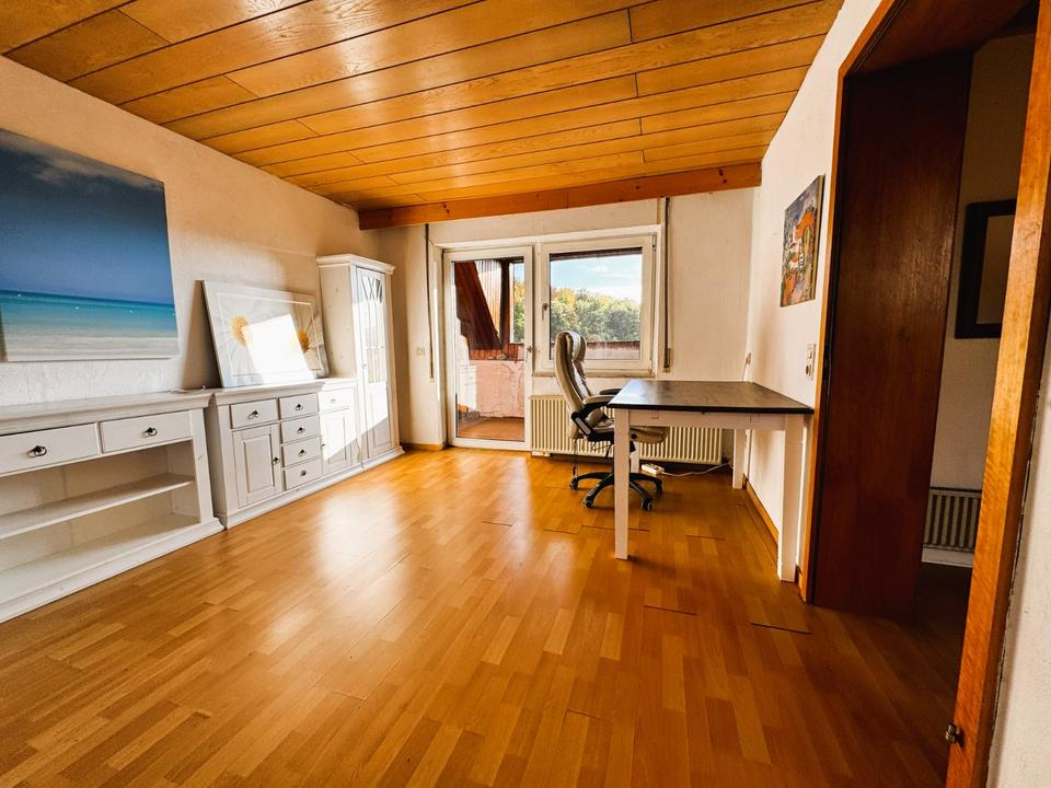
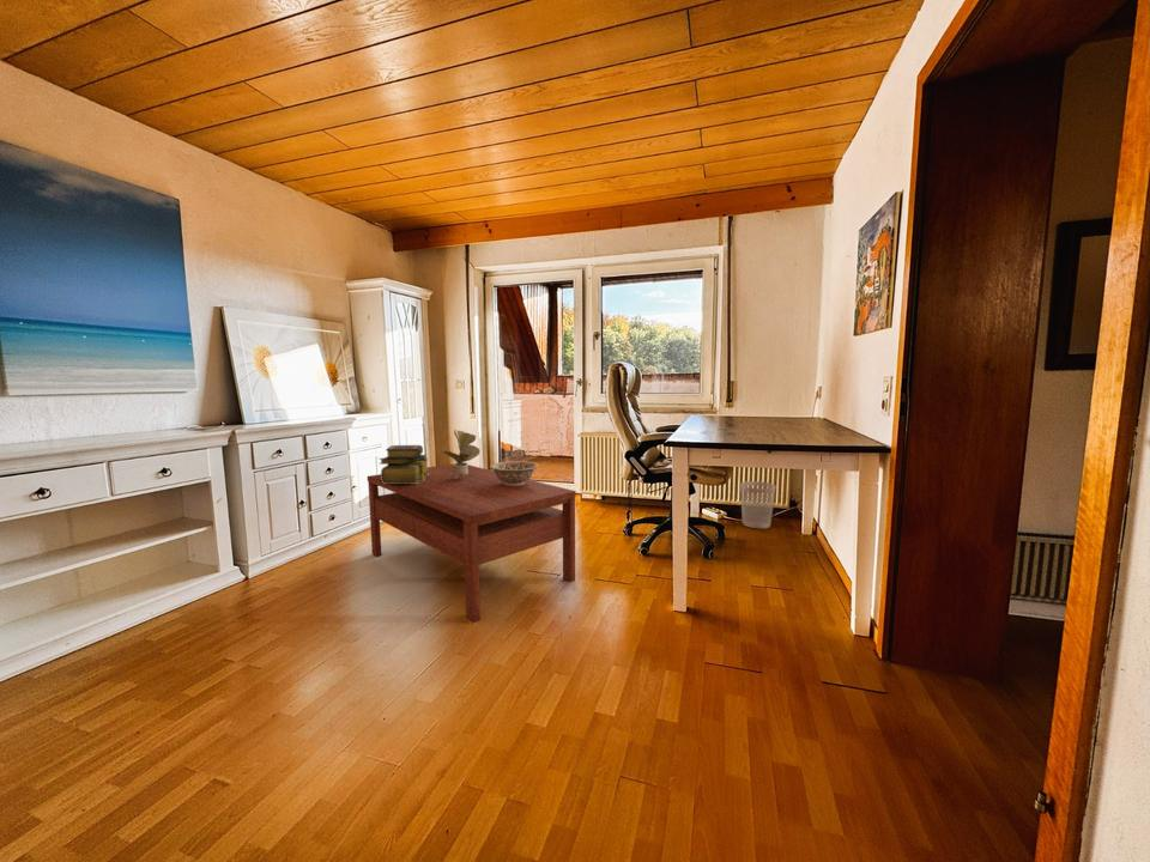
+ coffee table (465, 524)
+ stack of books (404, 462)
+ wastebasket (757, 504)
+ decorative bowl (514, 474)
+ potted plant (461, 454)
